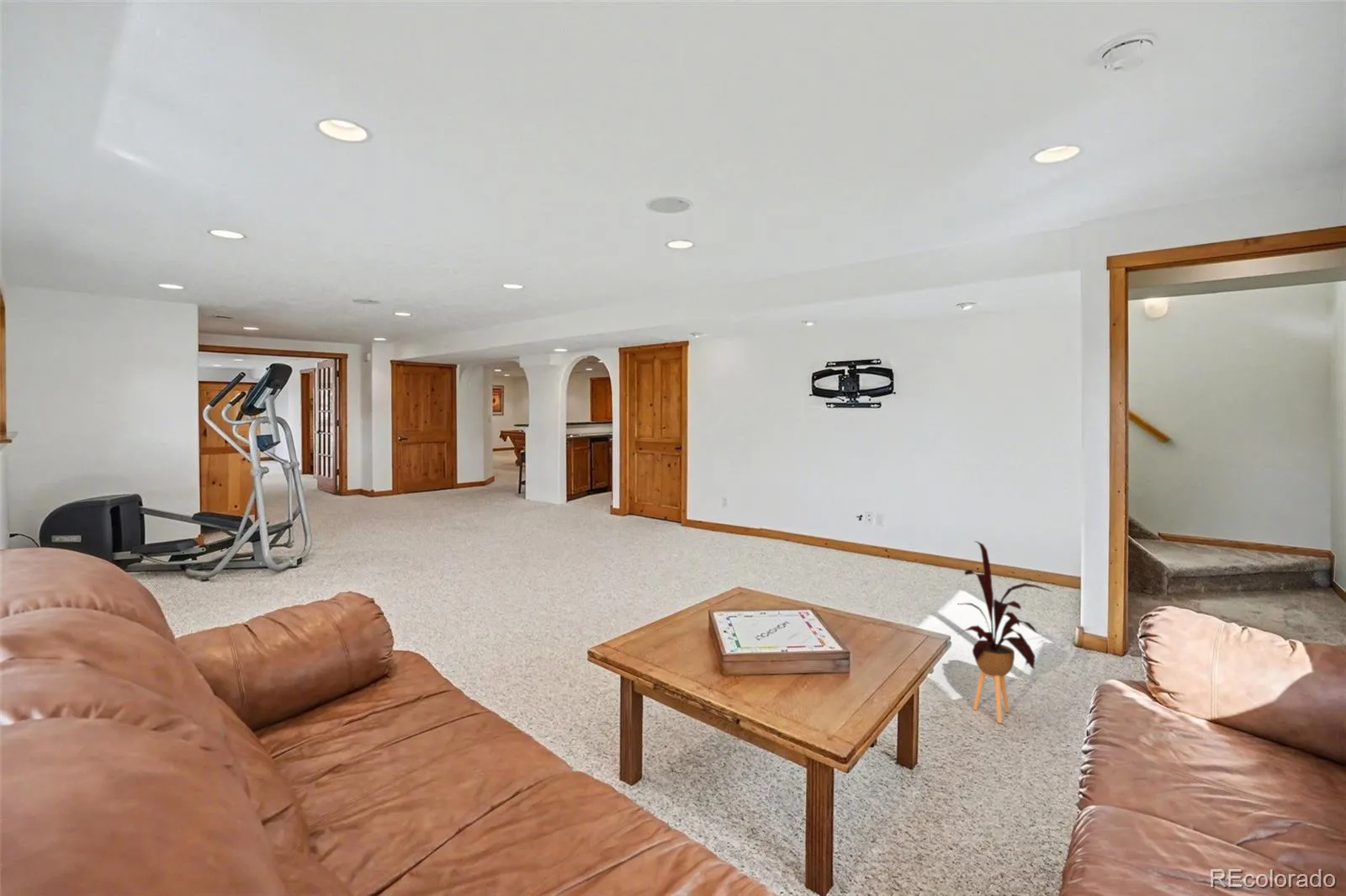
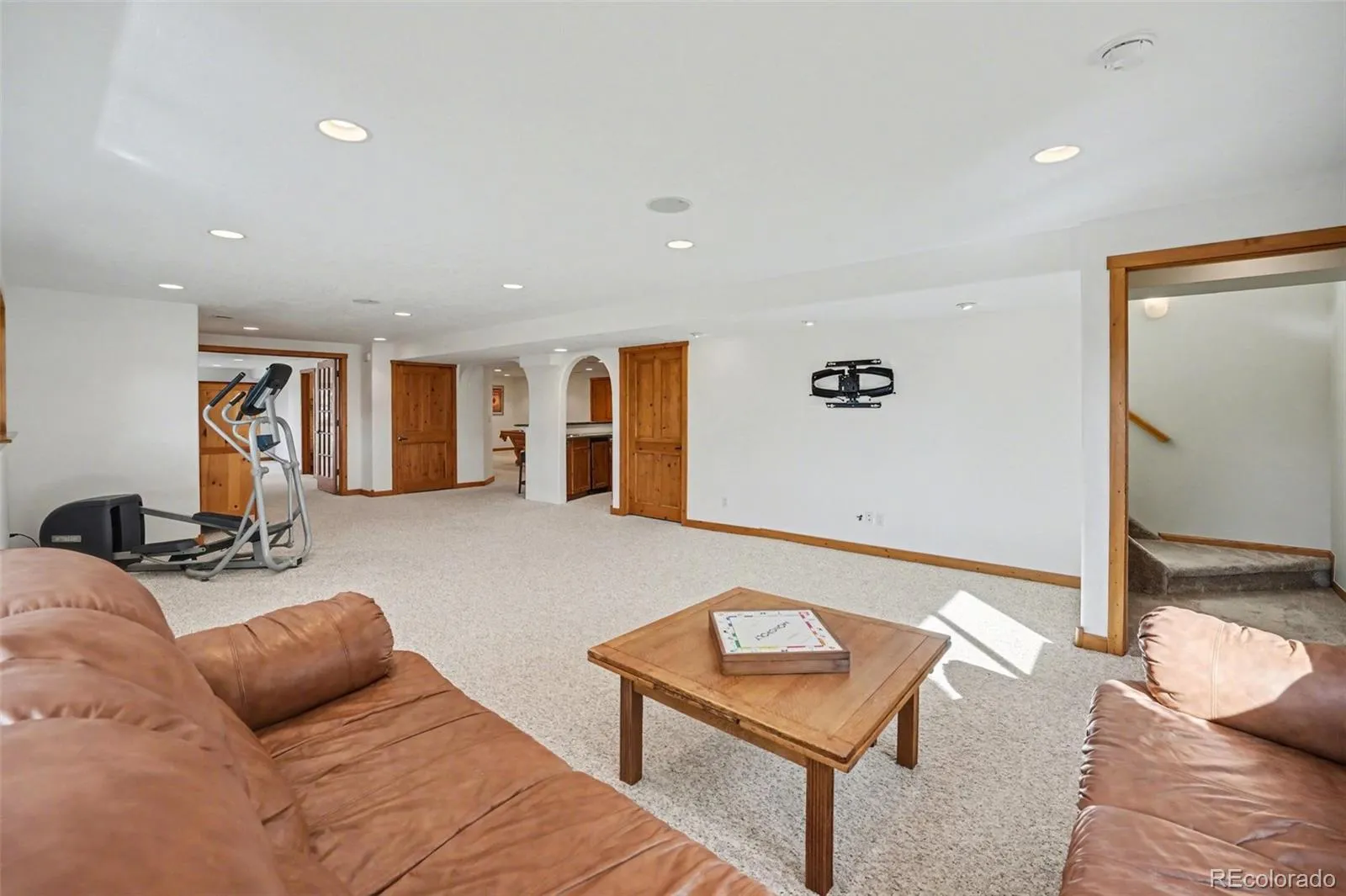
- house plant (1003, 628)
